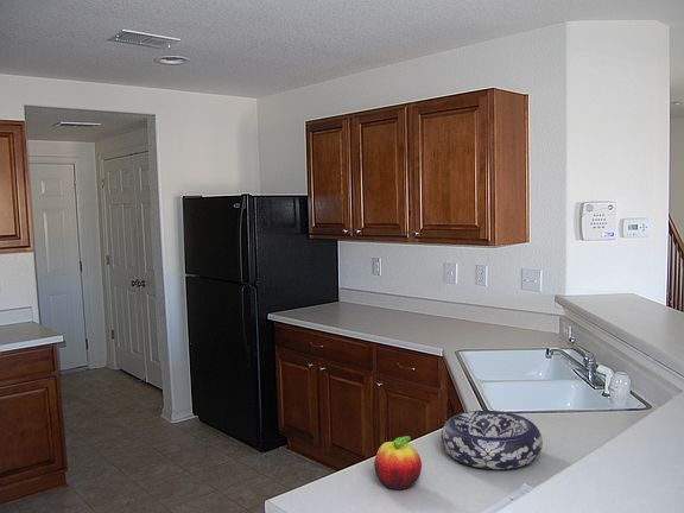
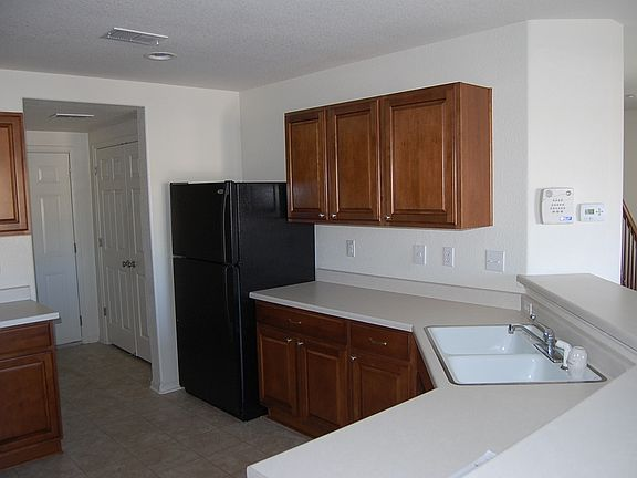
- decorative bowl (490, 438)
- fruit (398, 462)
